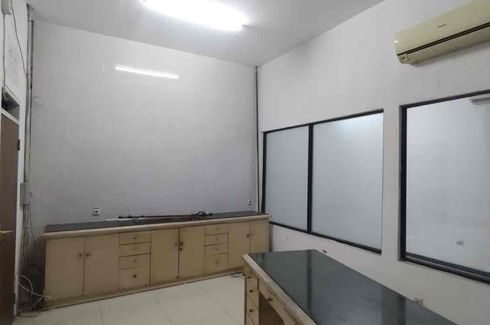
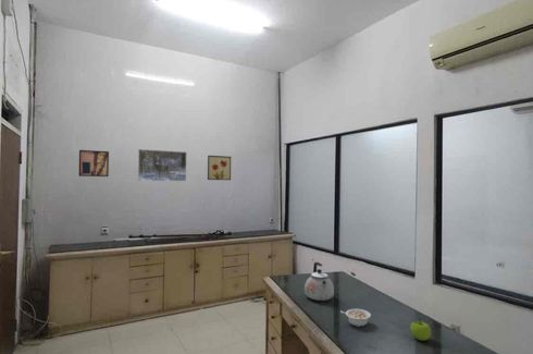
+ wall art (219, 168)
+ kettle (319, 280)
+ wall art (94, 163)
+ legume (357, 317)
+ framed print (162, 166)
+ fruit (417, 326)
